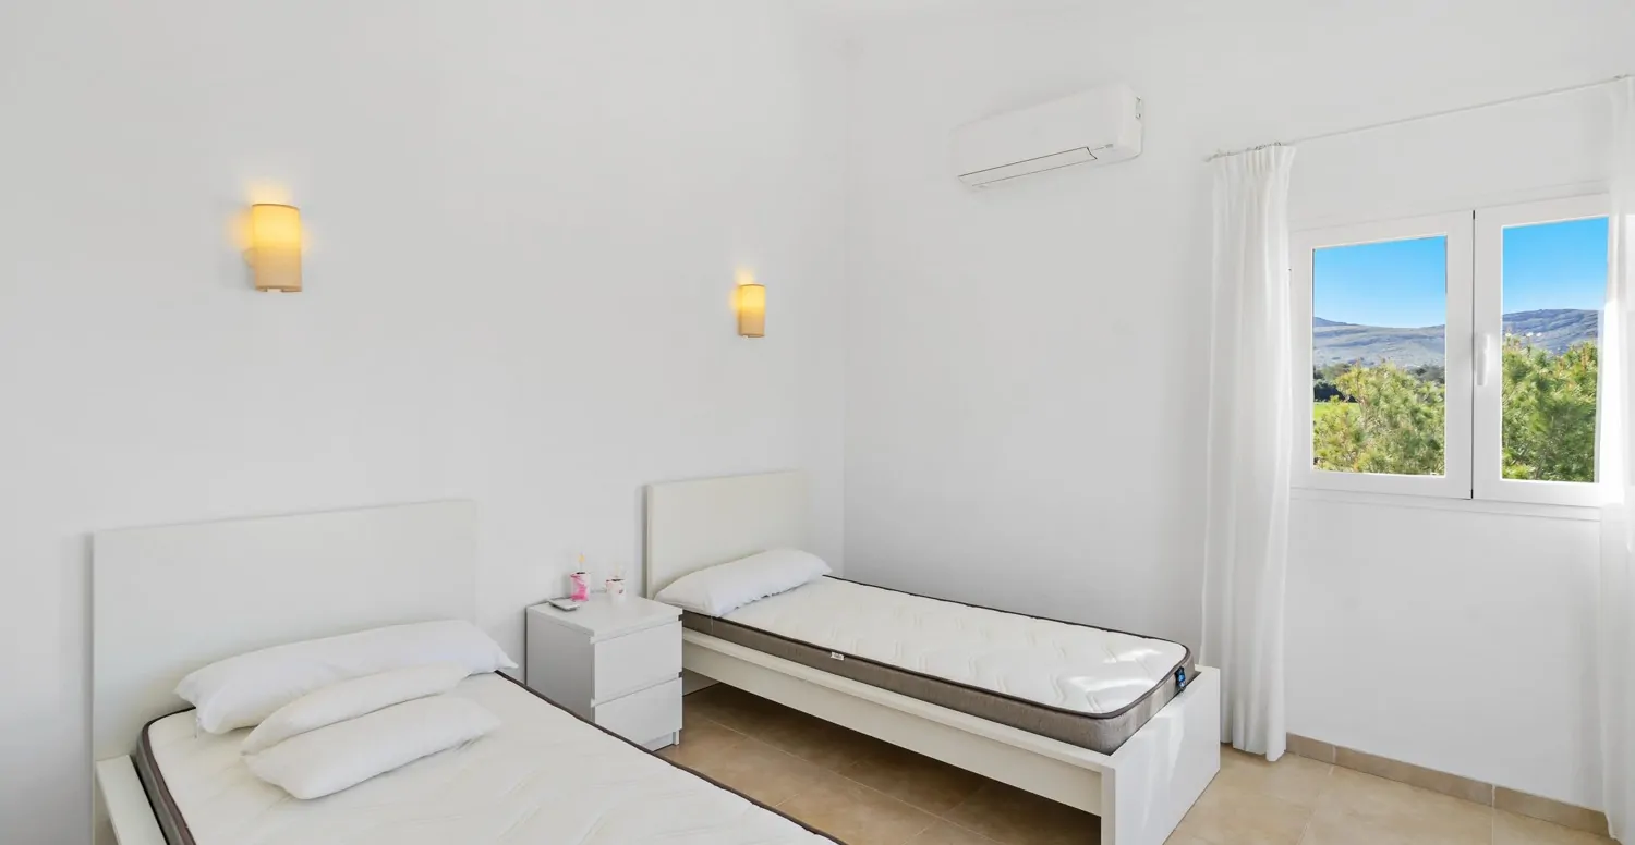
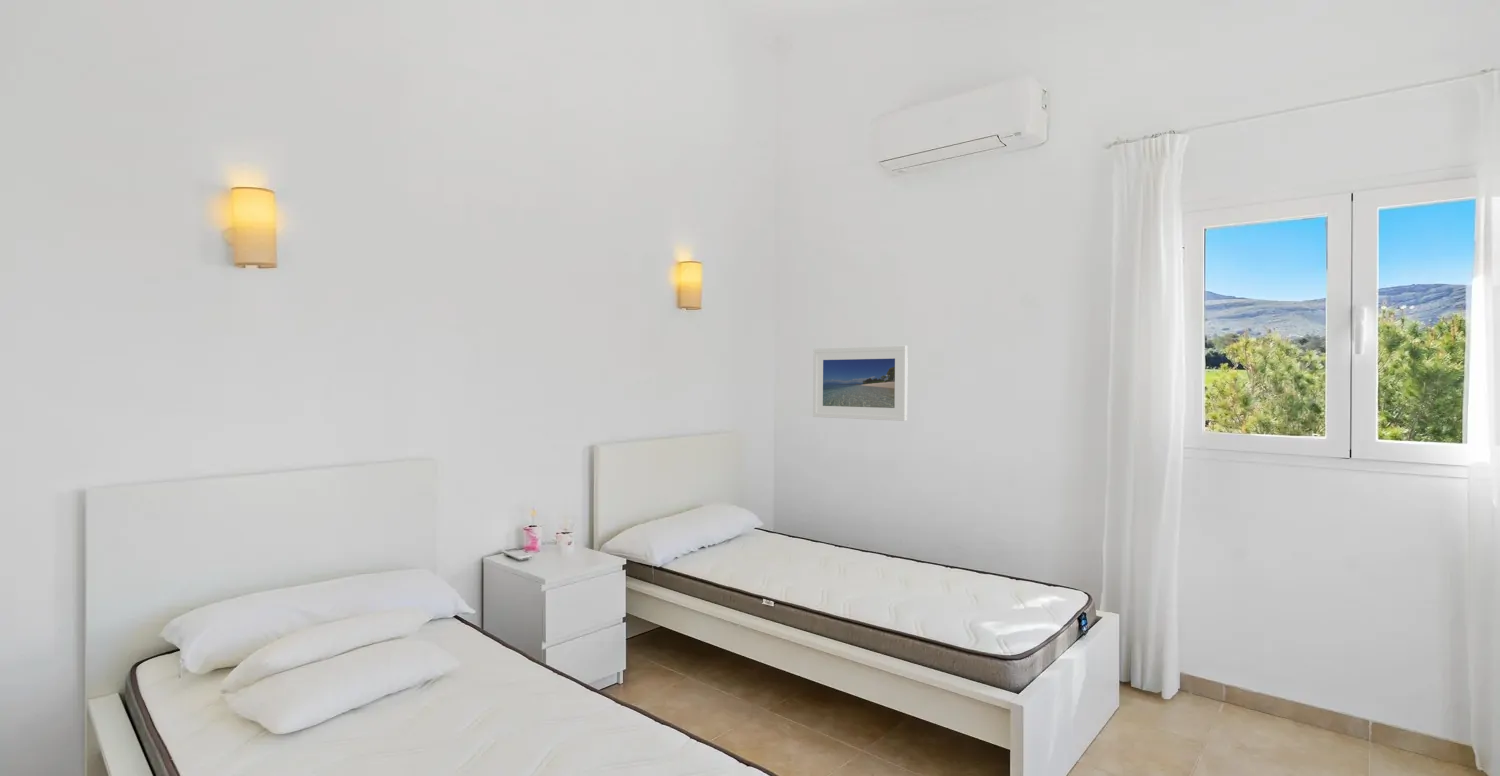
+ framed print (858, 383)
